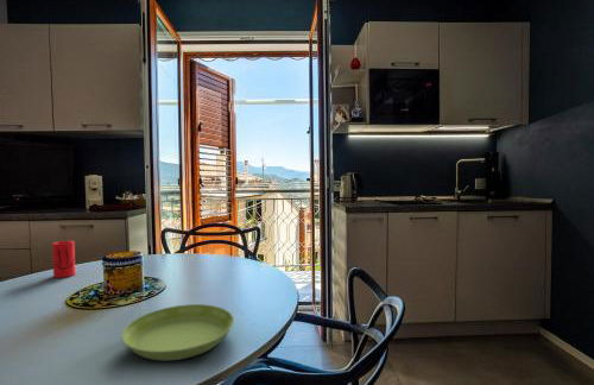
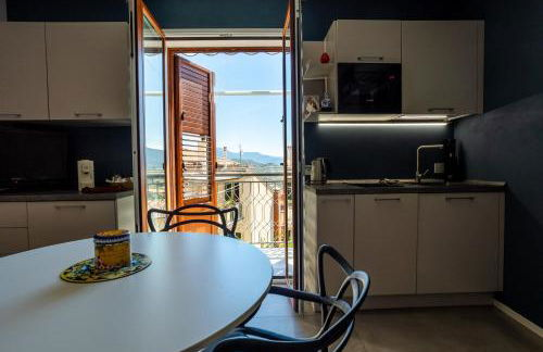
- saucer (181, 330)
- cup (64, 258)
